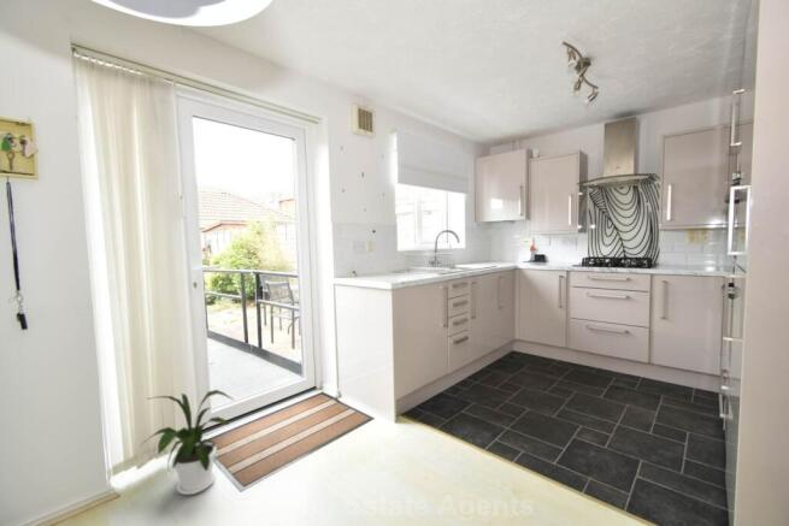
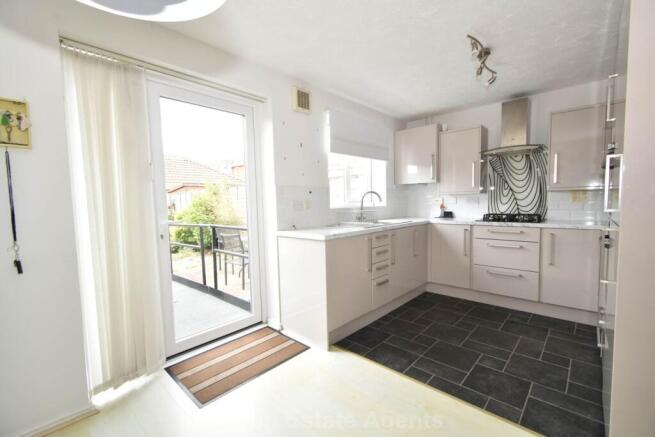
- house plant (190, 437)
